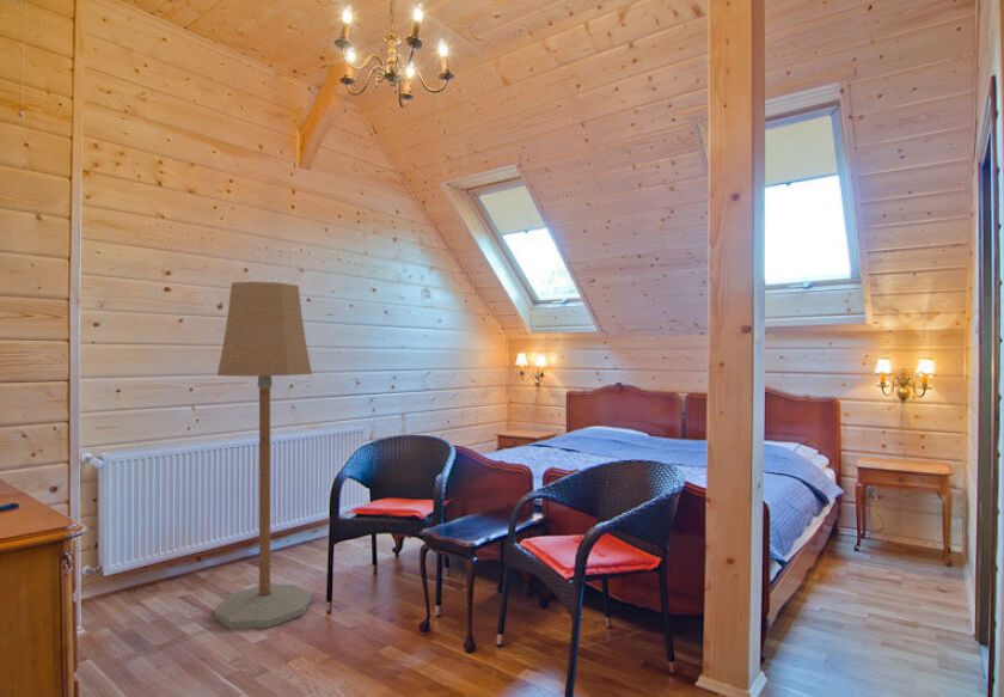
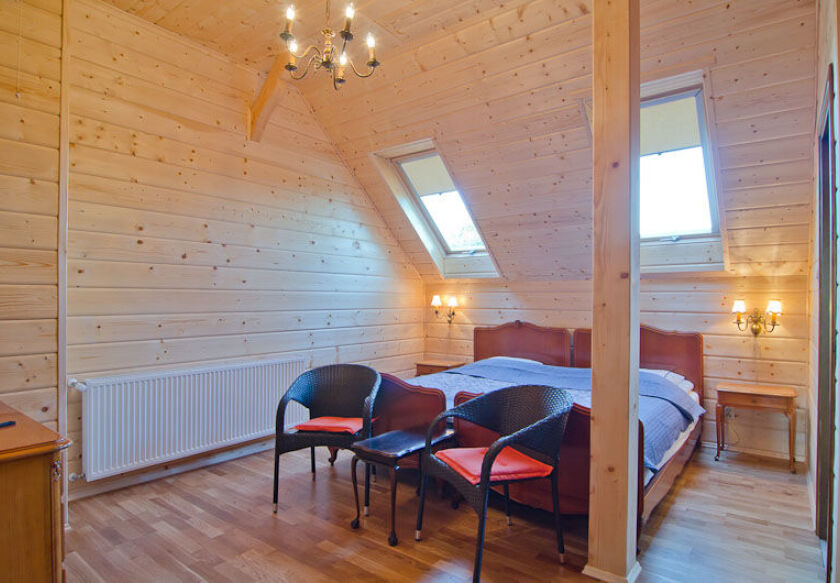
- floor lamp (264, 446)
